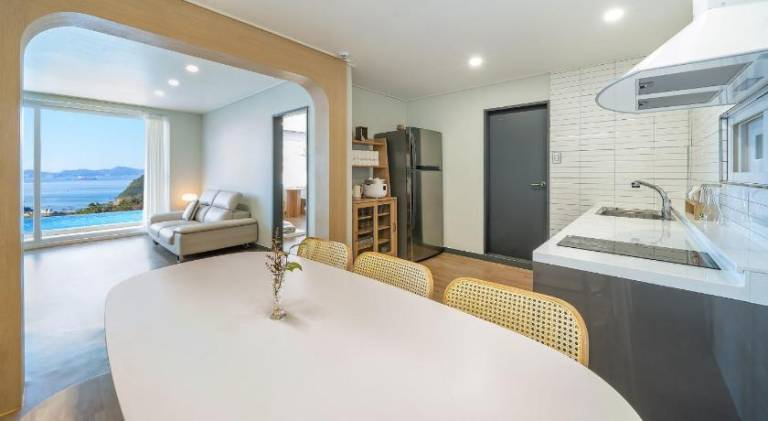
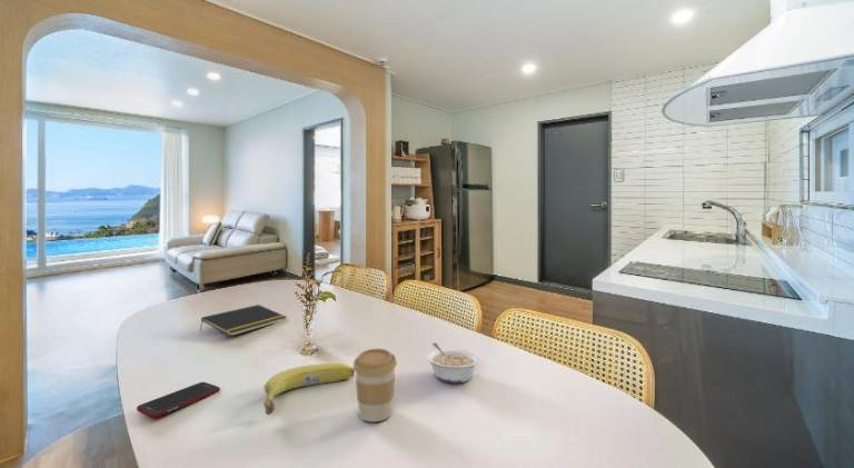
+ coffee cup (375, 382)
+ cell phone (180, 398)
+ notepad (246, 318)
+ fruit (304, 385)
+ legume (450, 364)
